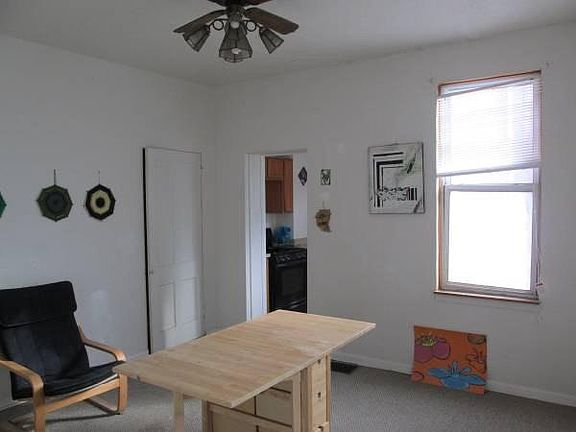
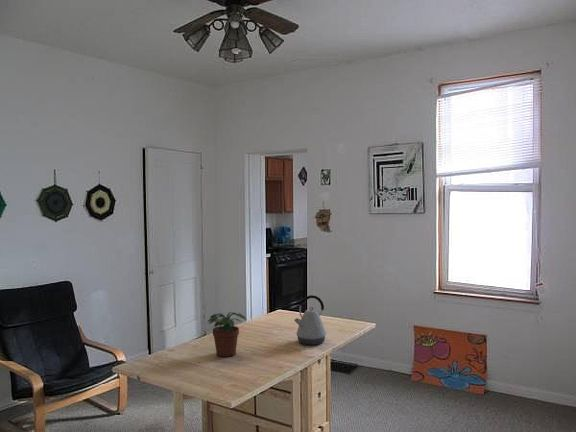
+ potted plant (226, 333)
+ kettle (310, 318)
